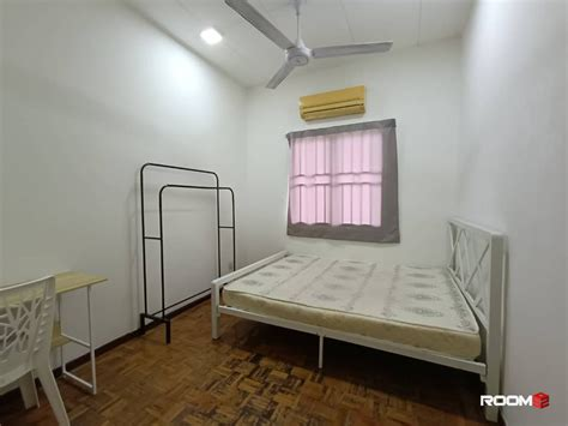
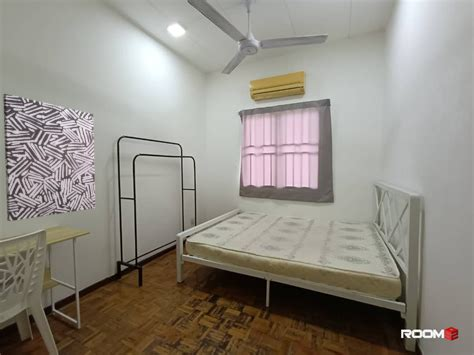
+ wall art (56, 160)
